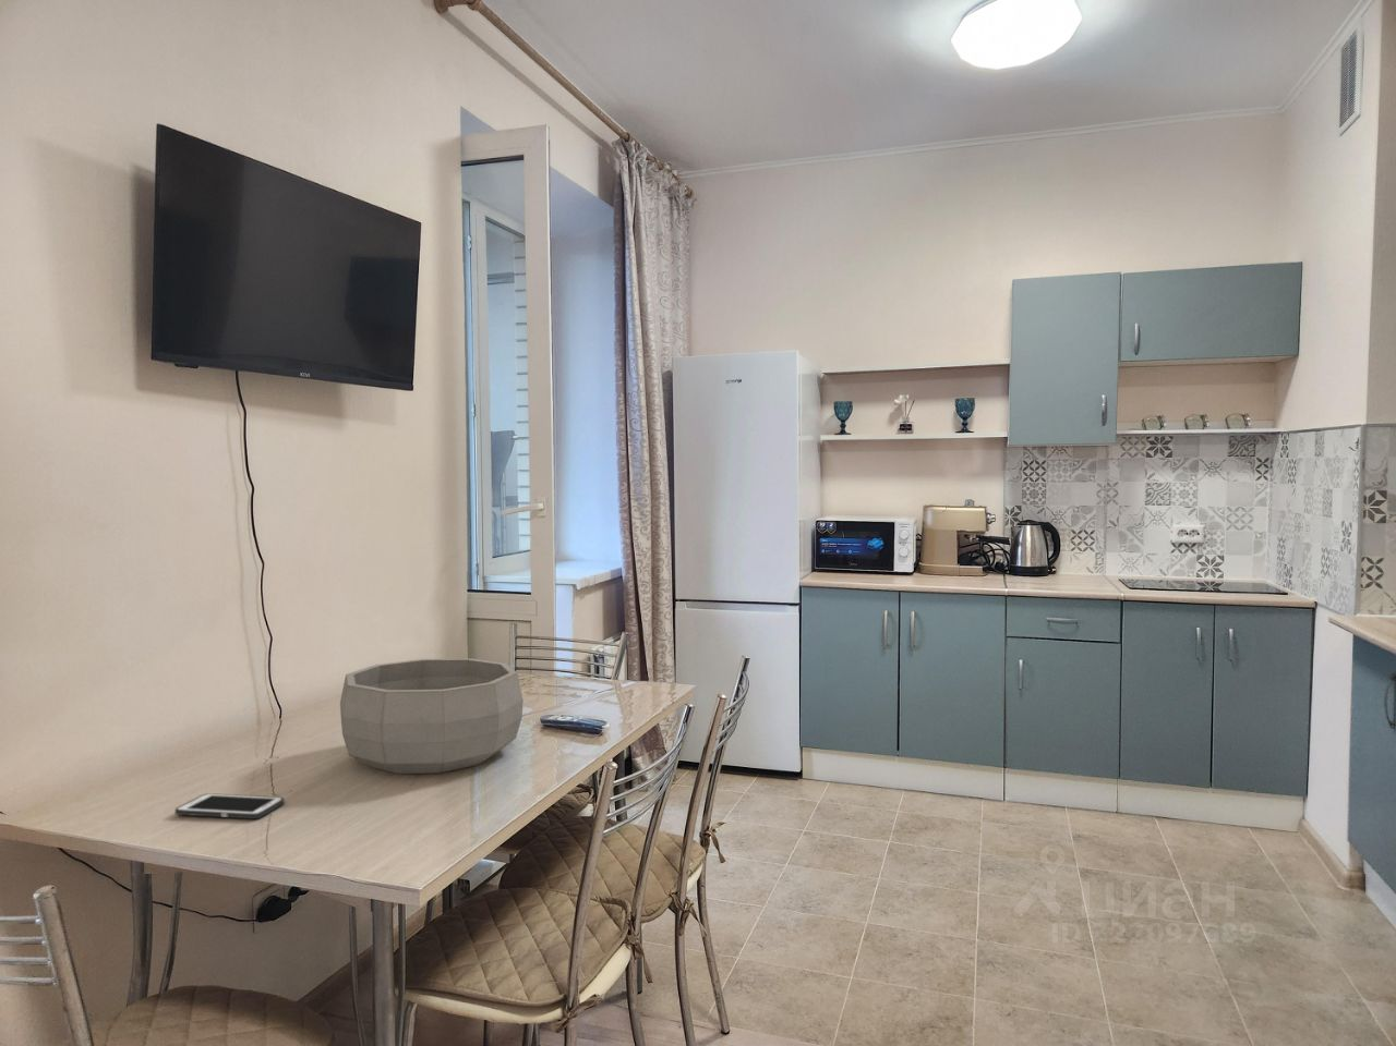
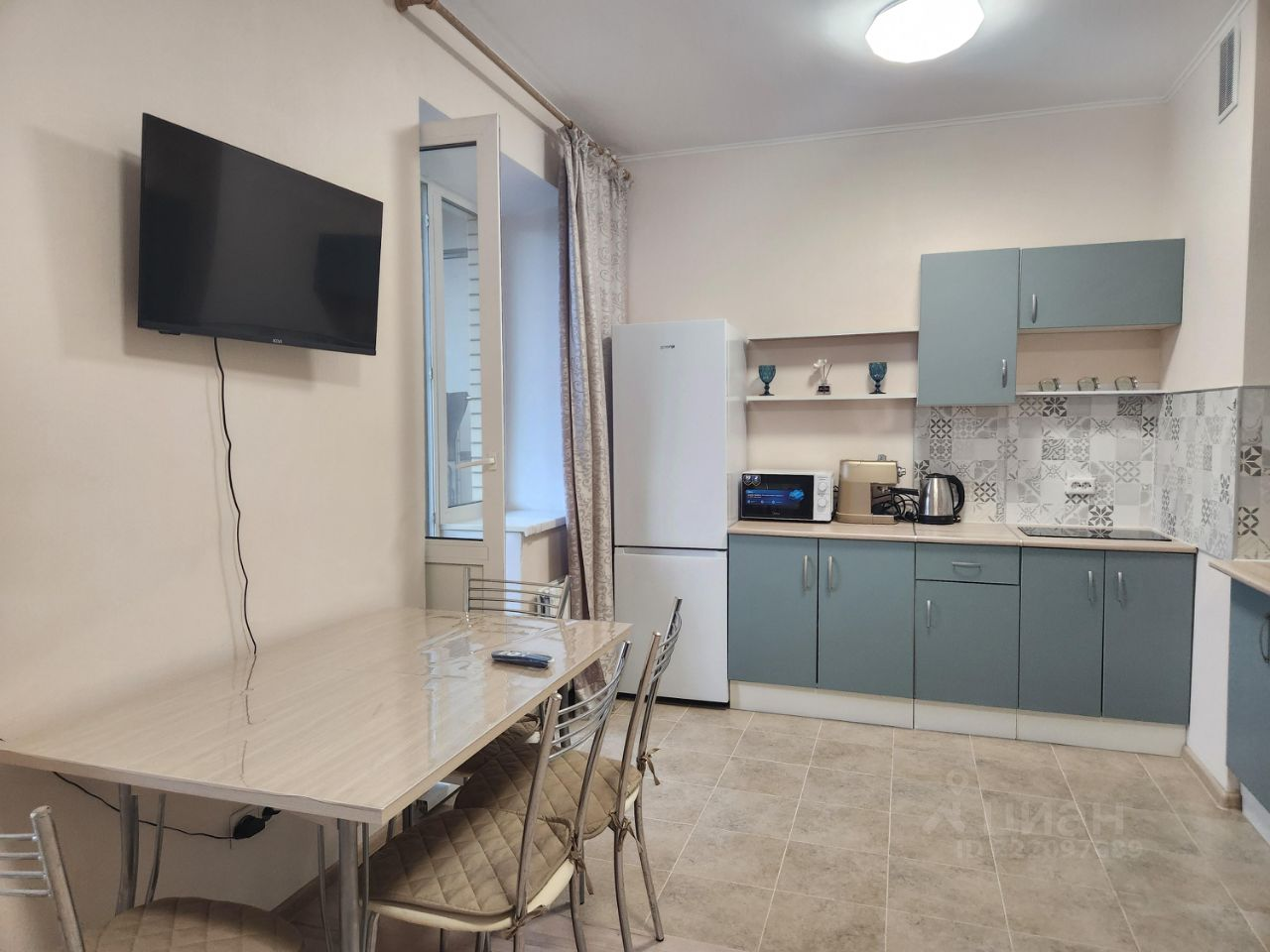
- cell phone (230, 805)
- decorative bowl (432, 714)
